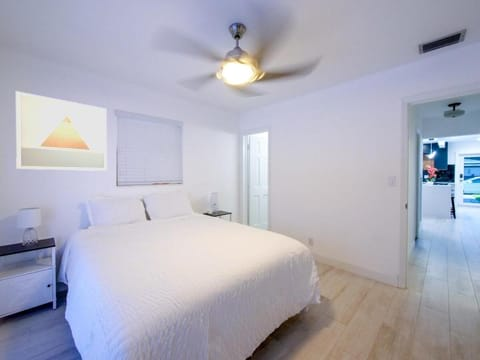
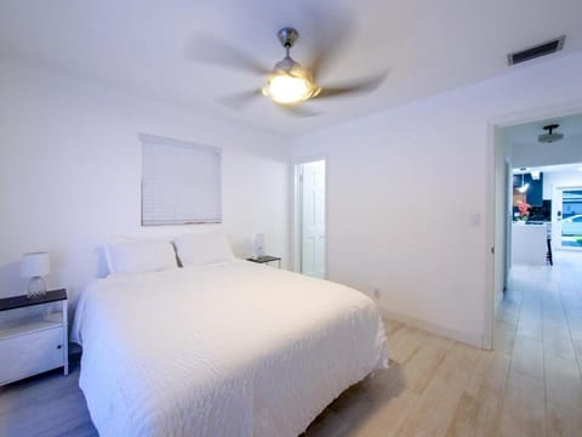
- wall art (66, 135)
